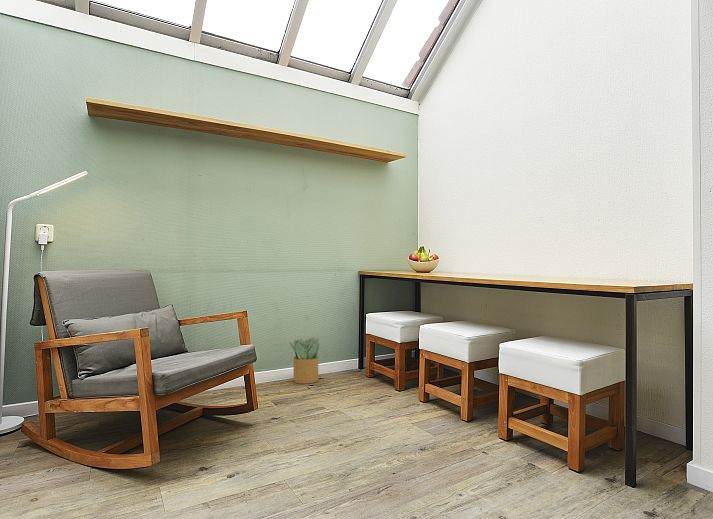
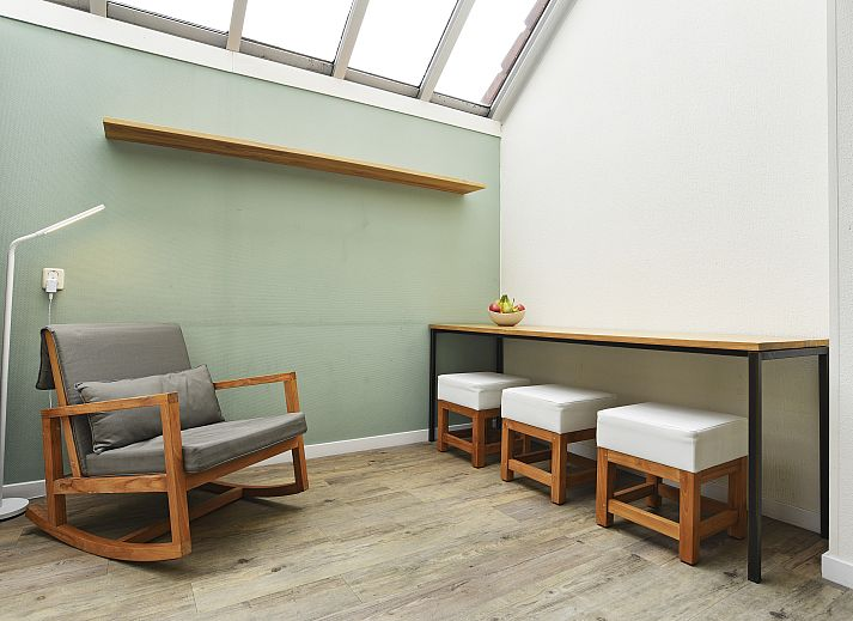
- potted plant (304, 359)
